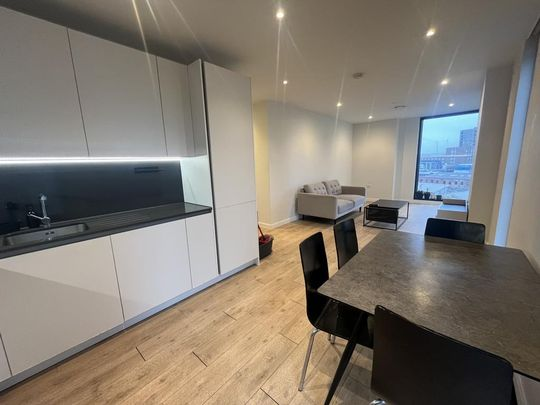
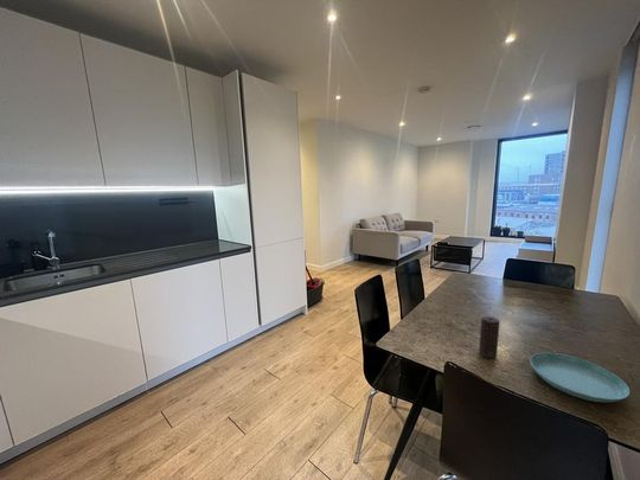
+ saucer (575, 377)
+ candle (488, 337)
